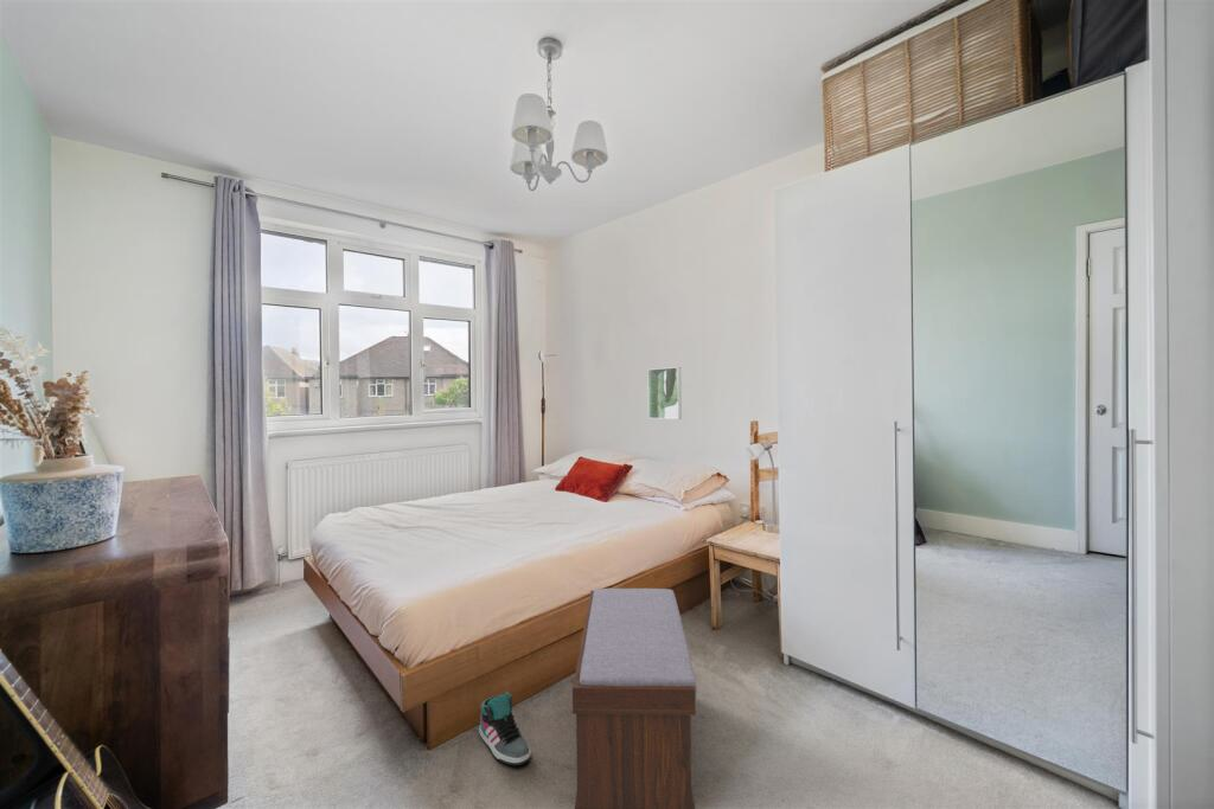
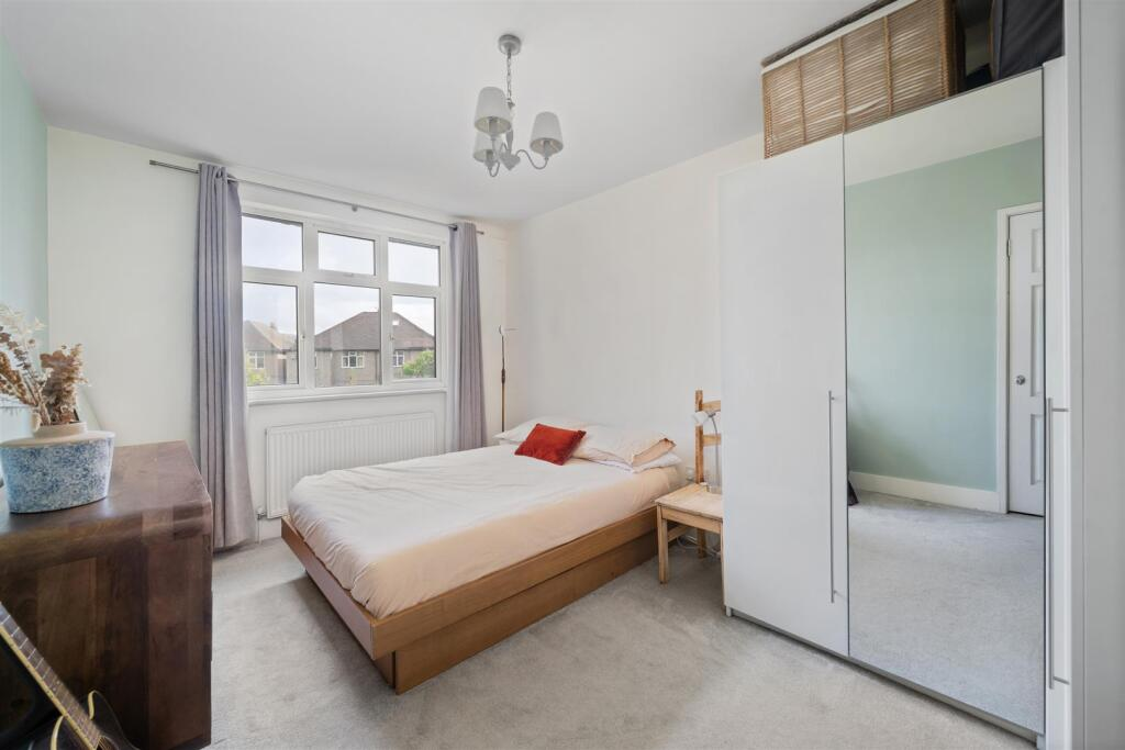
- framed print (664, 393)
- bench (633, 685)
- sneaker (504, 721)
